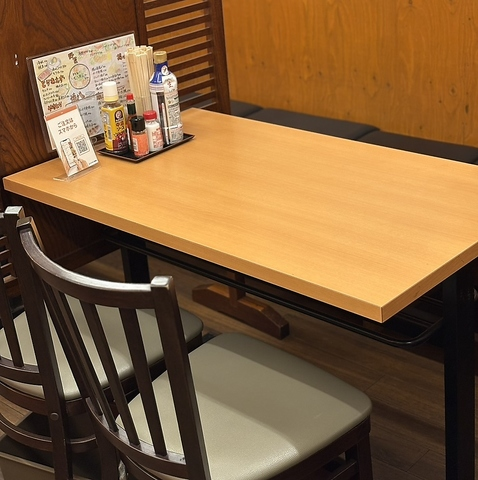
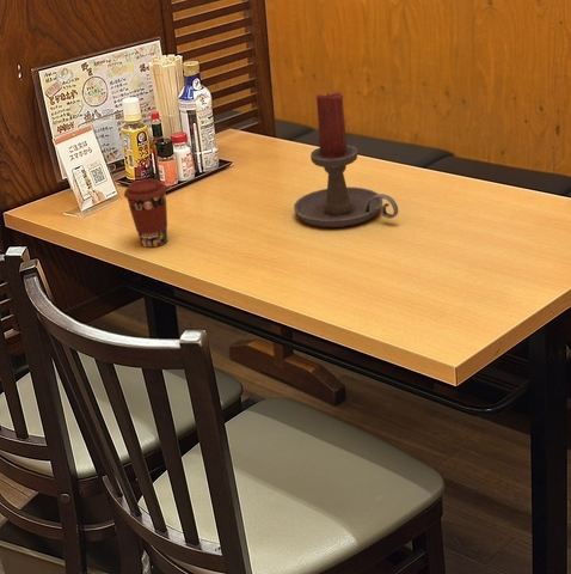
+ candle holder (344, 155)
+ coffee cup (149, 213)
